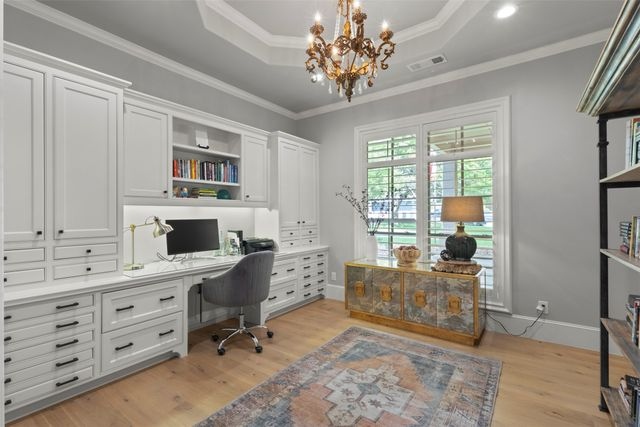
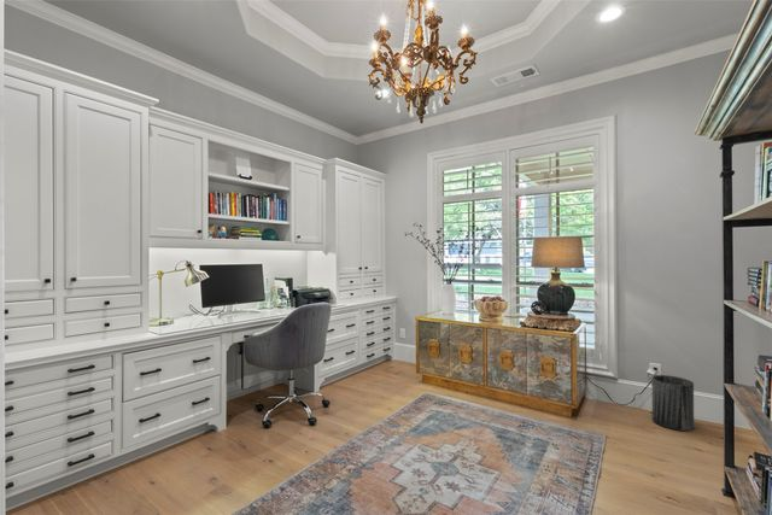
+ trash can (672, 402)
